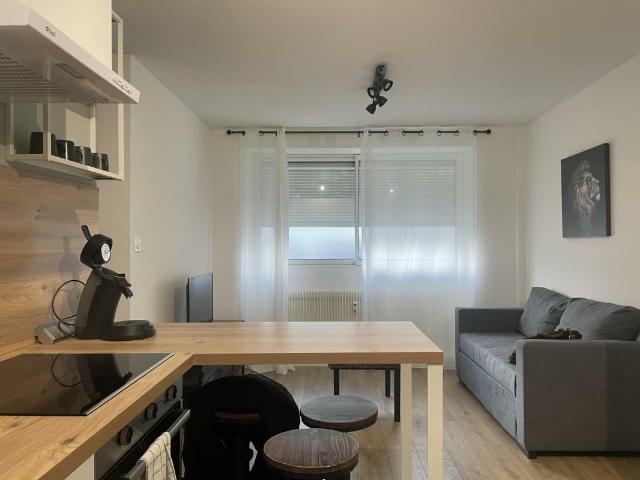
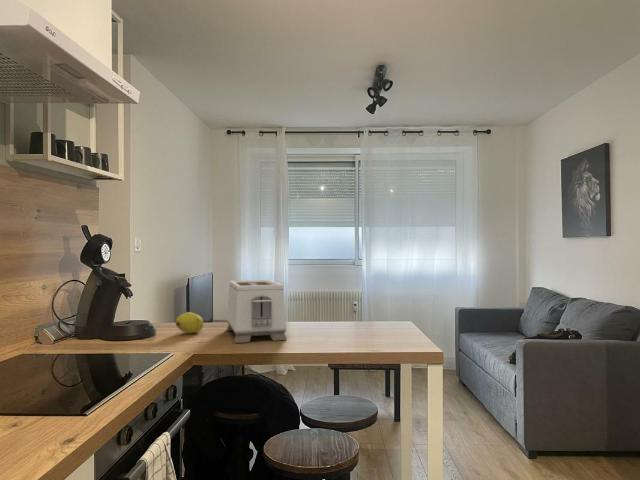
+ toaster (255, 308)
+ fruit (188, 322)
